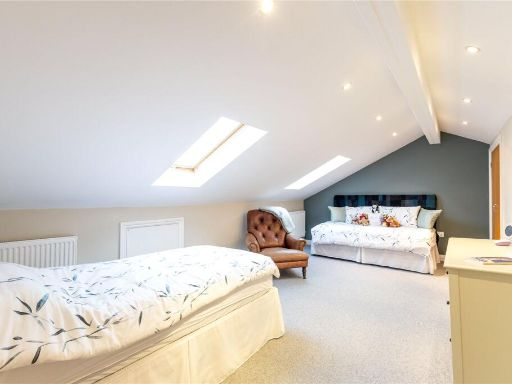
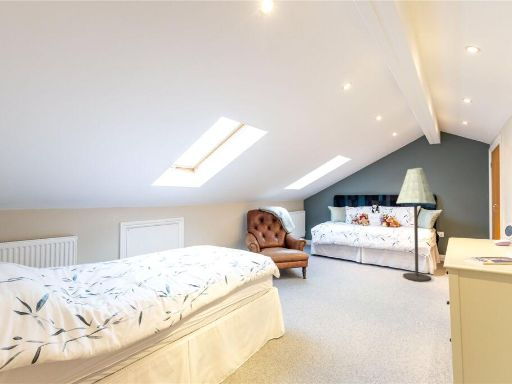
+ floor lamp (415, 222)
